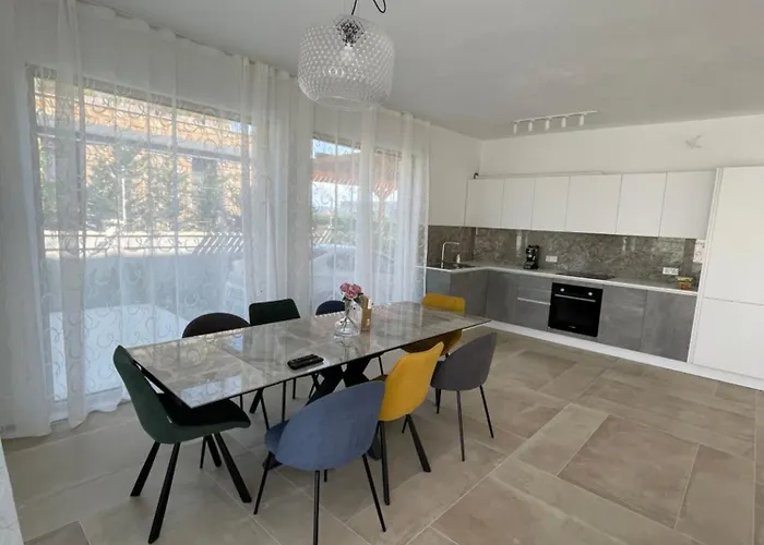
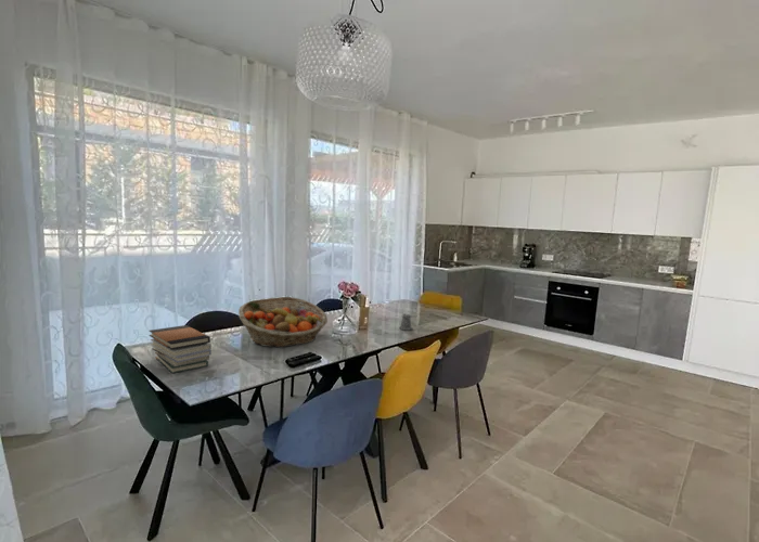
+ book stack (180, 347)
+ fruit basket (283, 321)
+ pepper shaker (407, 321)
